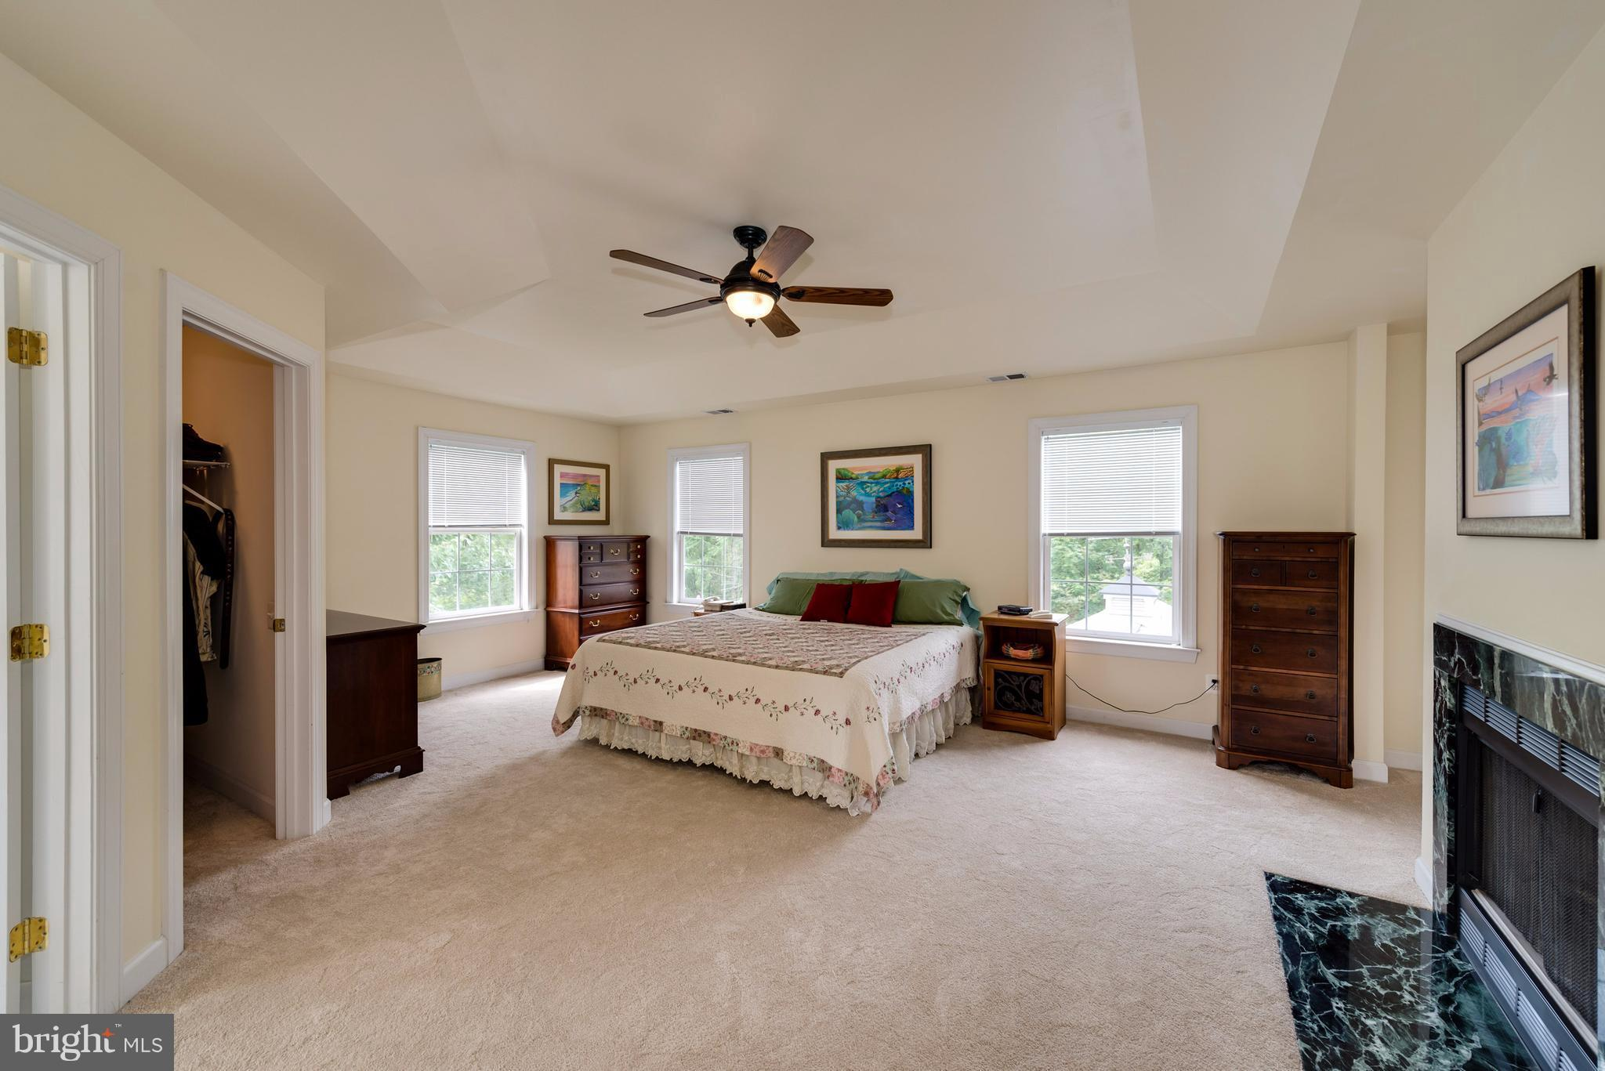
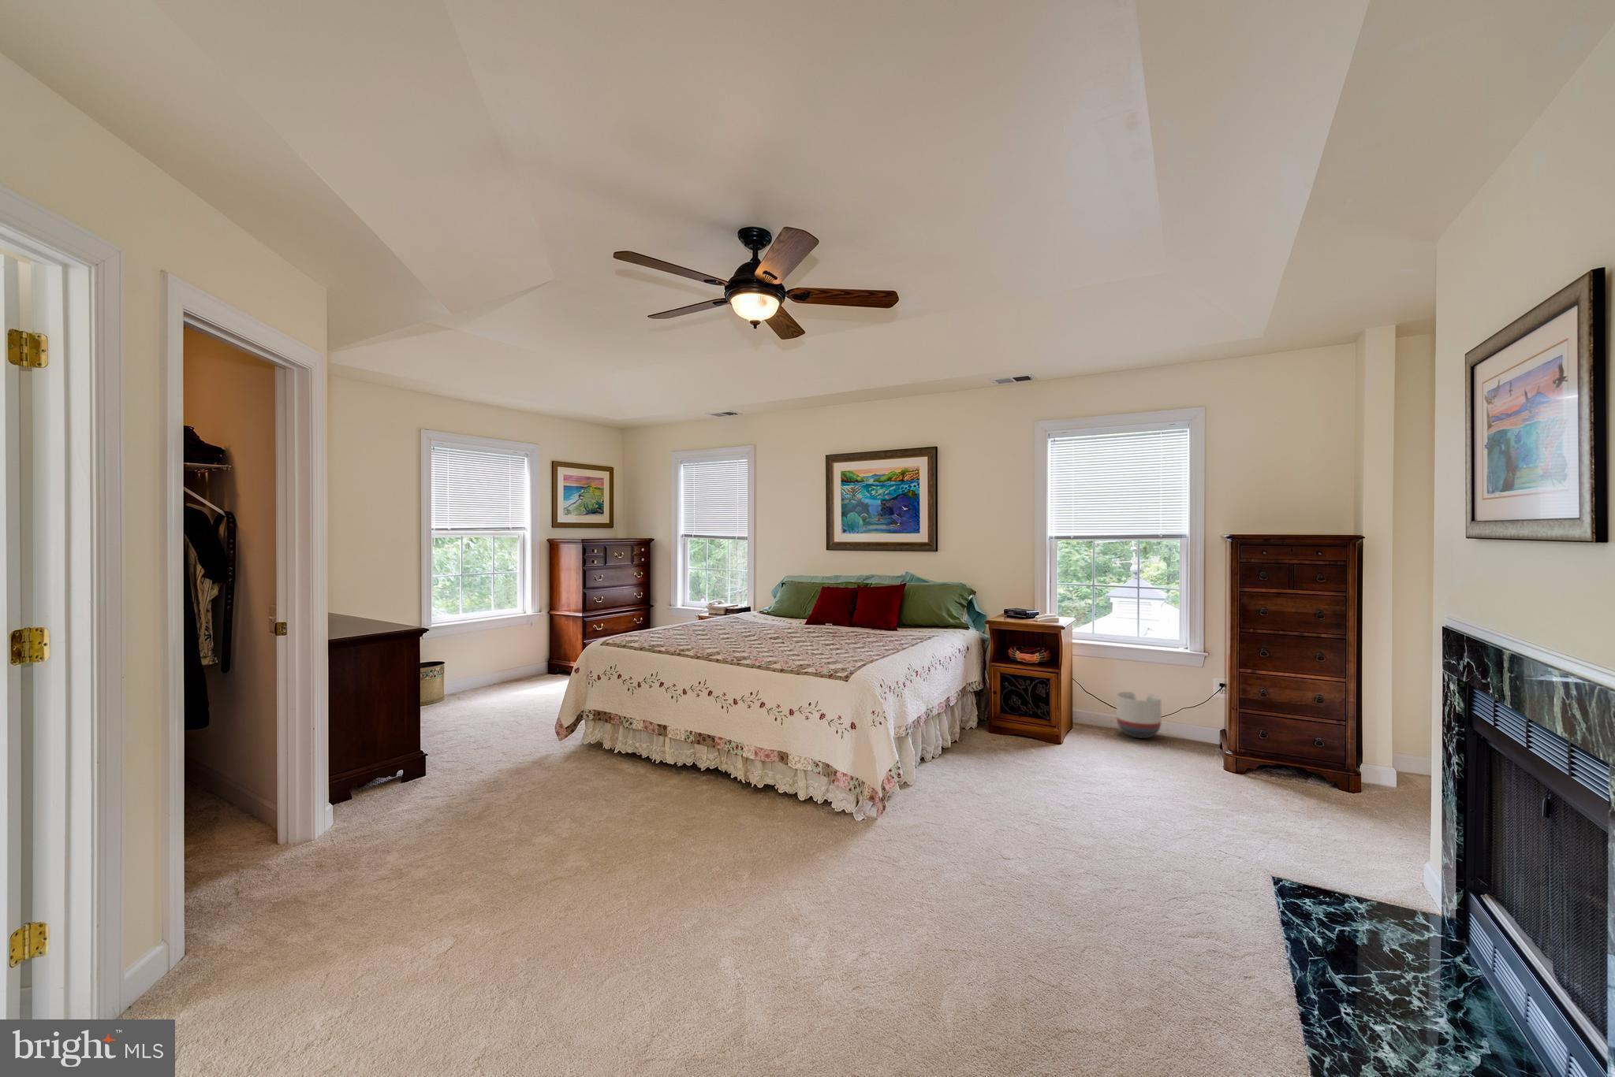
+ planter (1138, 716)
